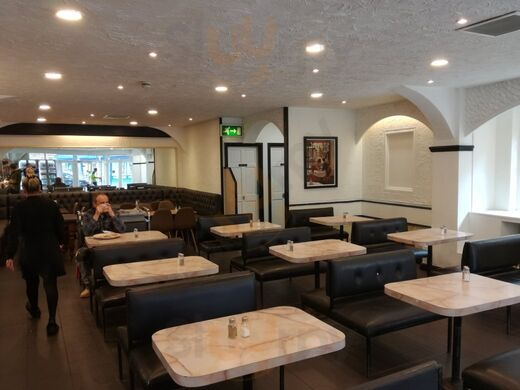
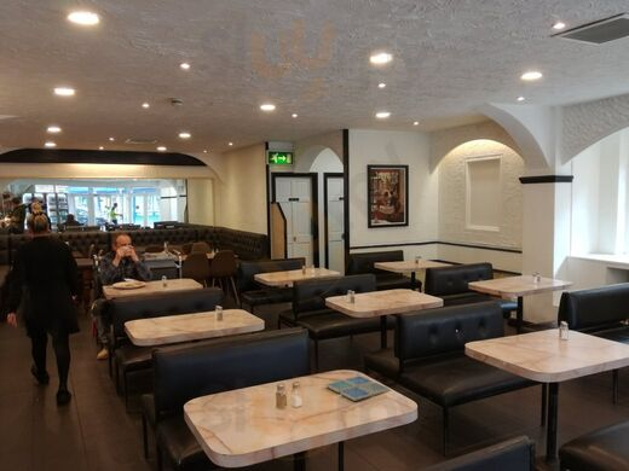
+ drink coaster (357, 386)
